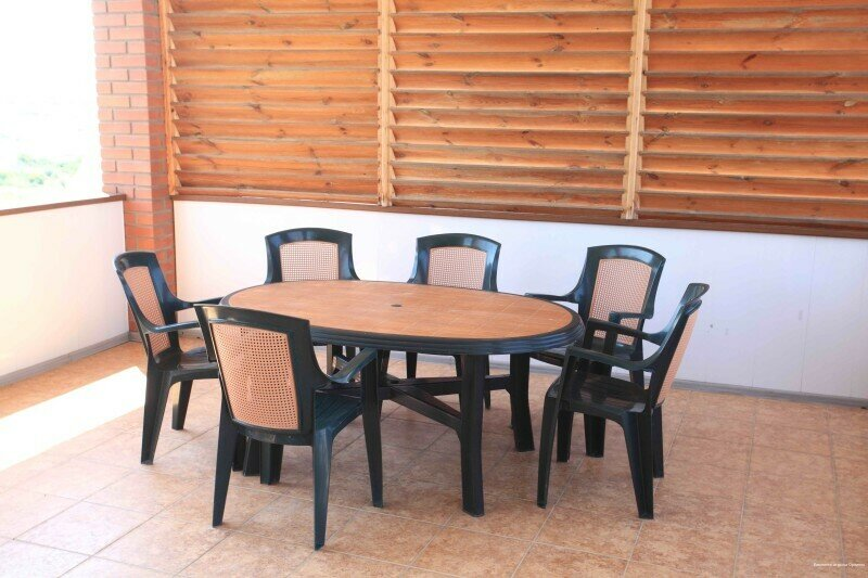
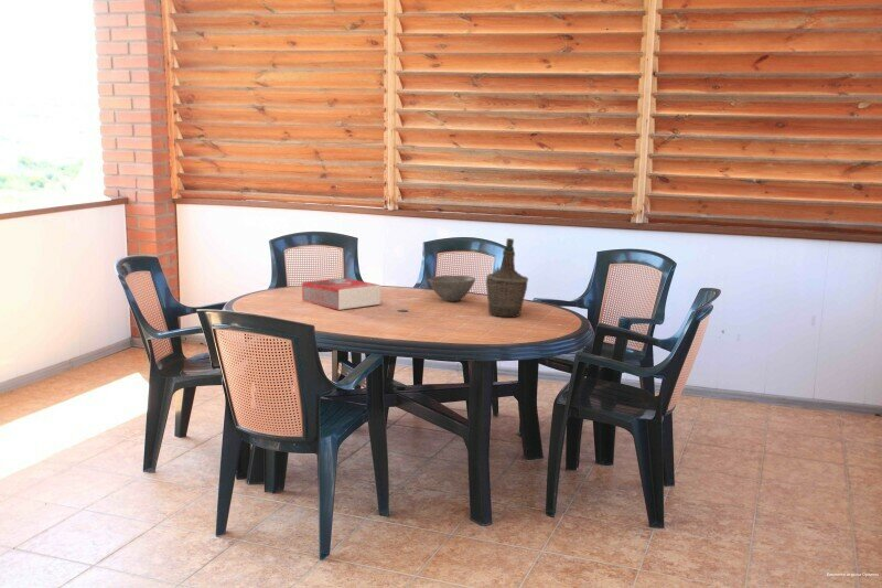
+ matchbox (341, 292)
+ bowl (451, 289)
+ bottle (507, 276)
